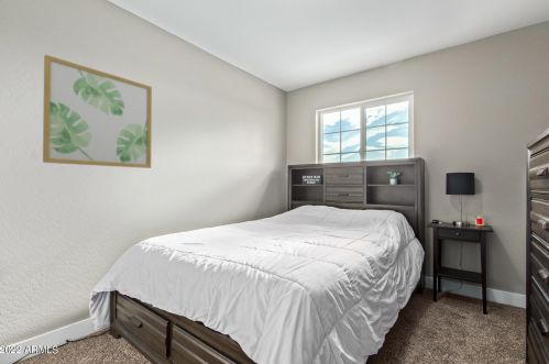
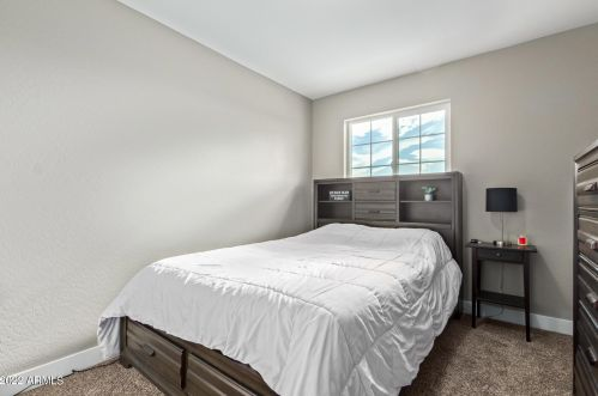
- wall art (105, 119)
